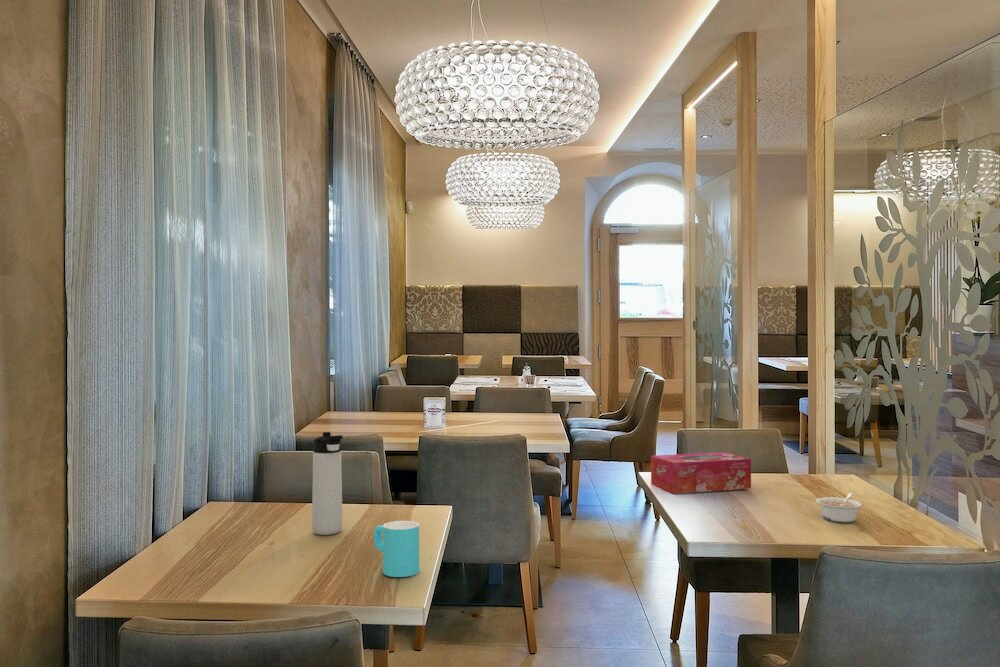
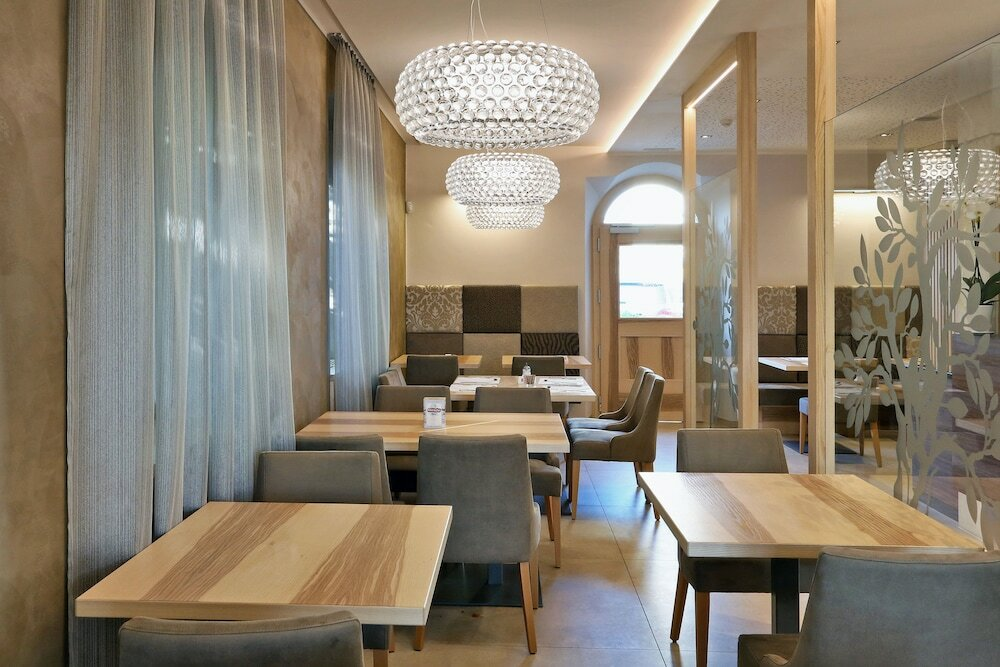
- legume (838, 508)
- thermos bottle (329, 483)
- cup (398, 546)
- tissue box (700, 471)
